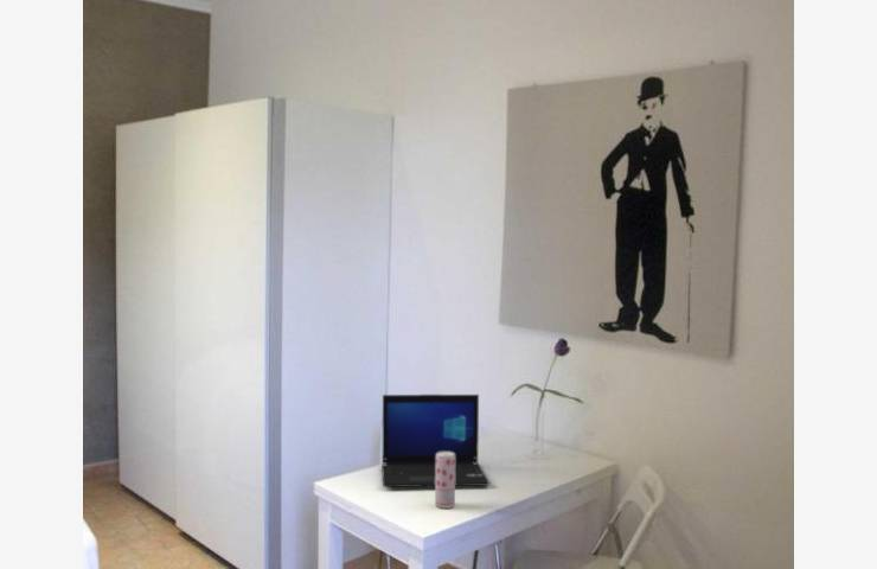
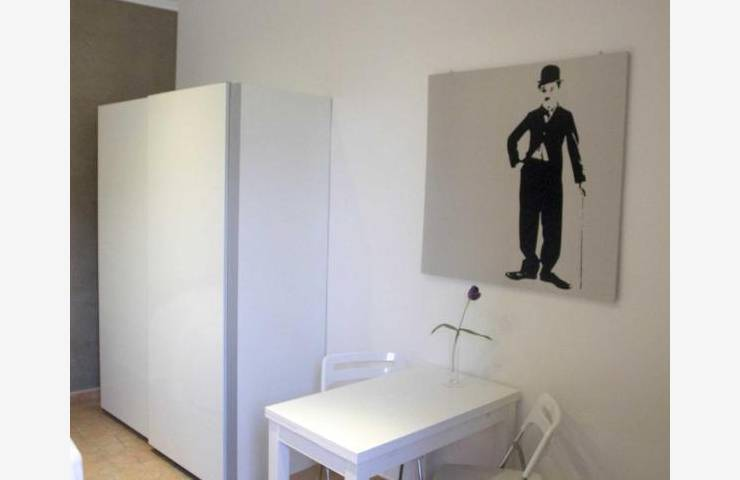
- beverage can (444, 479)
- laptop (433, 437)
